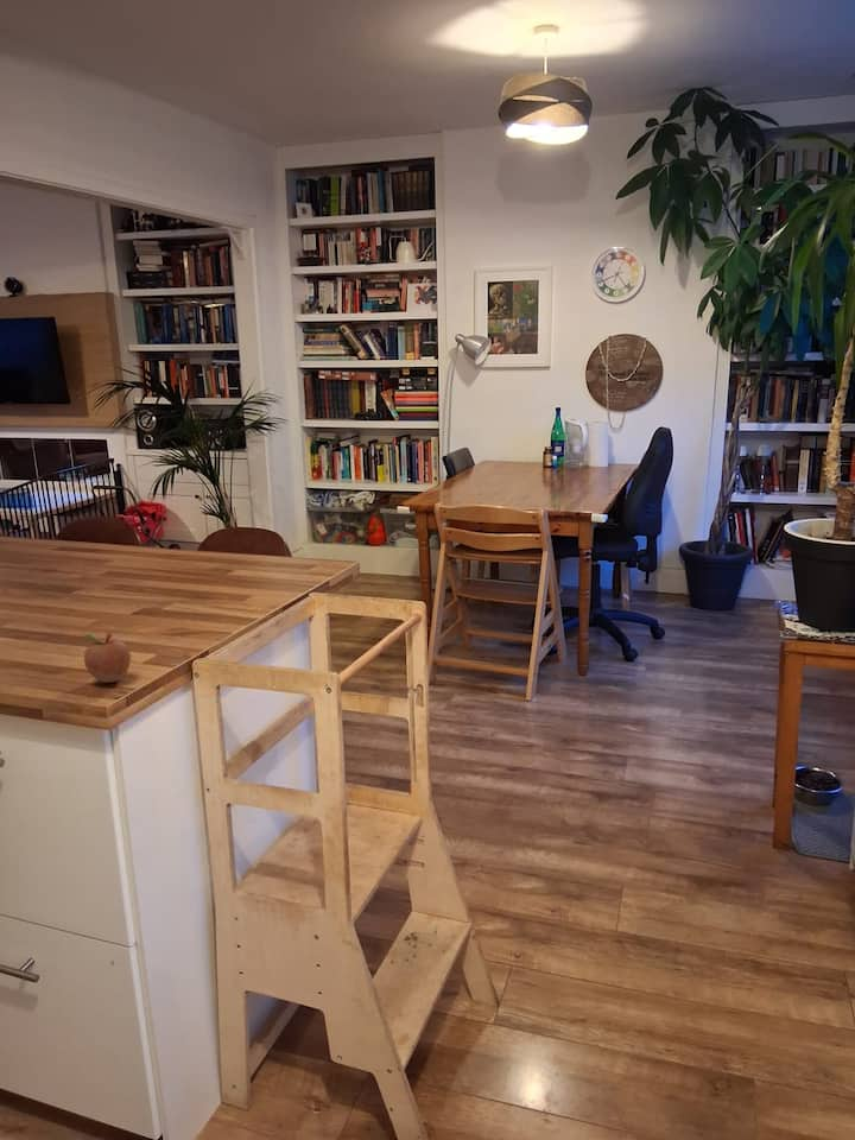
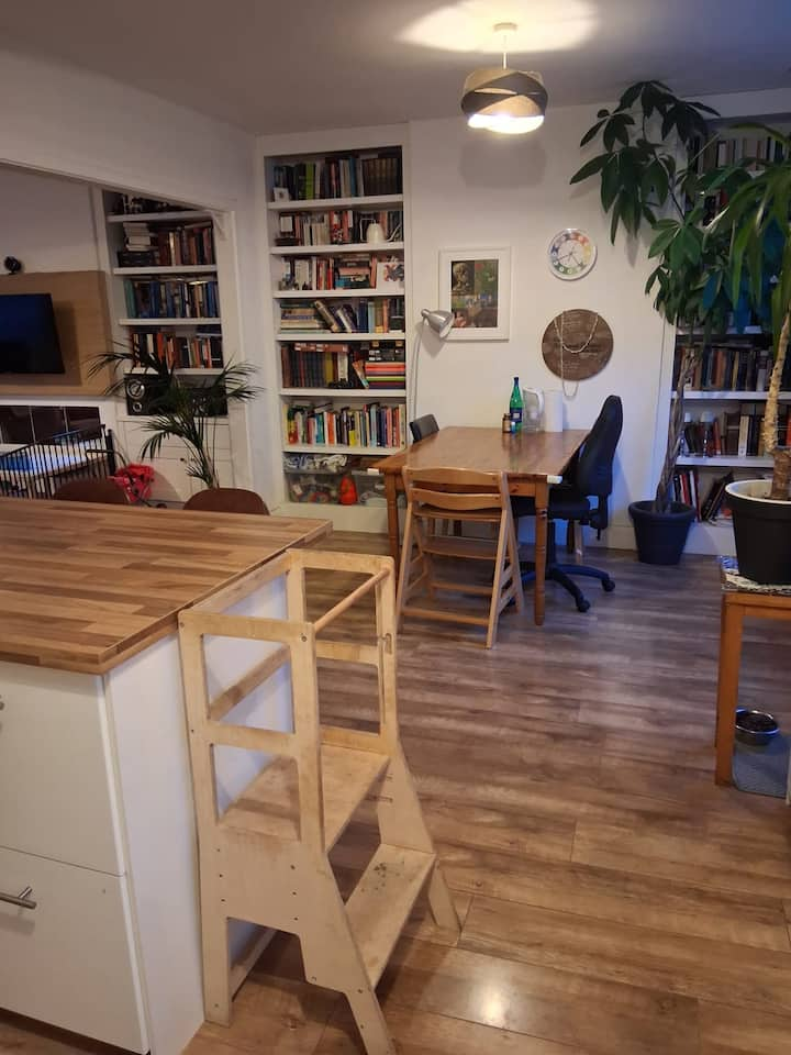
- fruit (107, 656)
